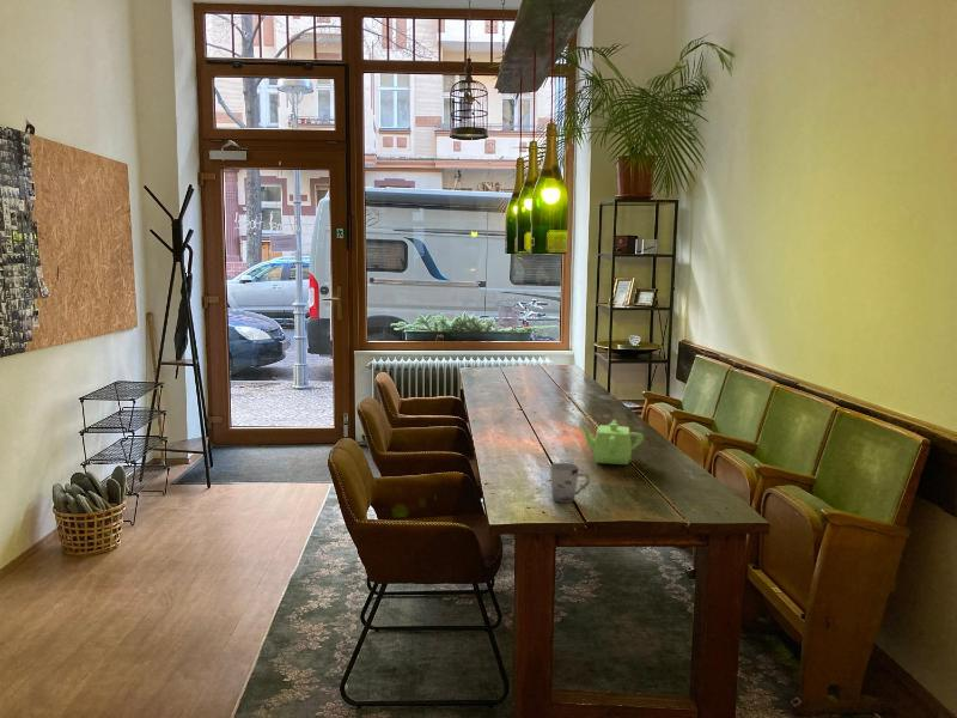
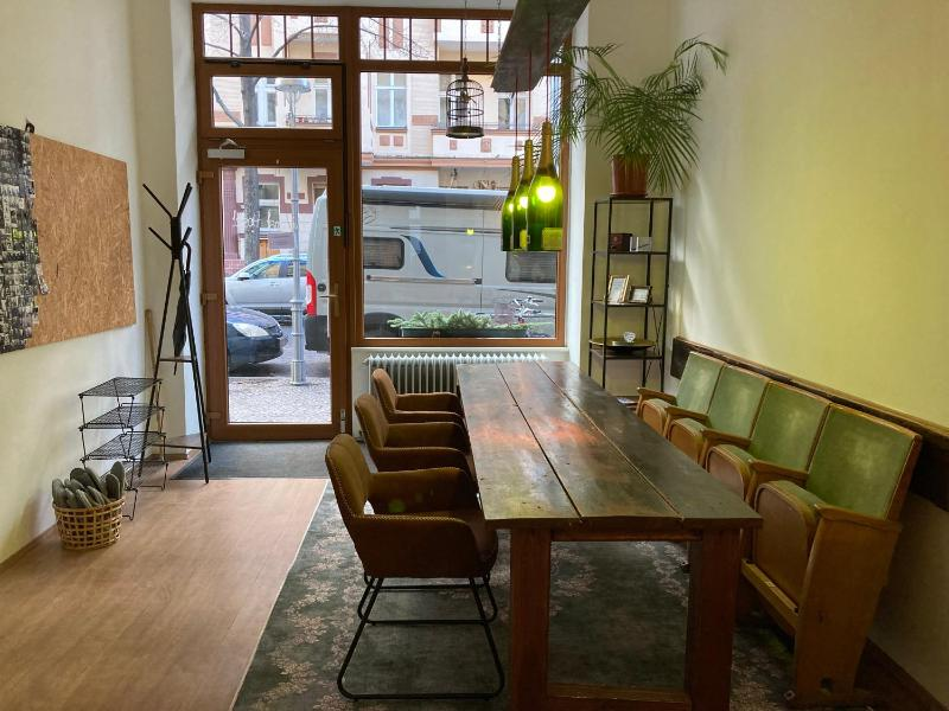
- cup (569, 482)
- teapot (610, 442)
